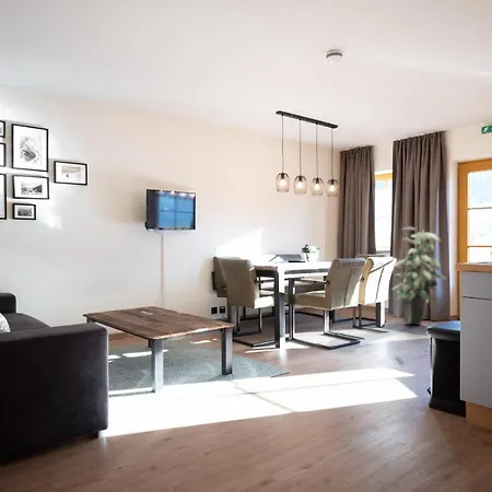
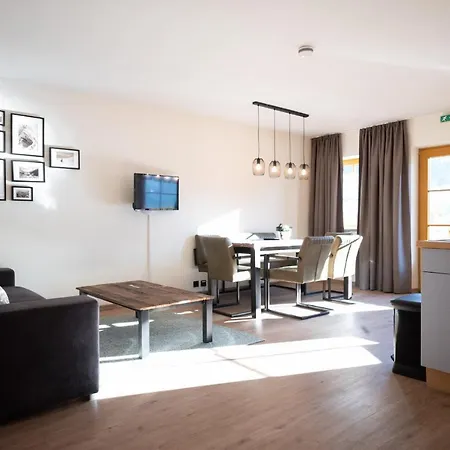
- indoor plant (414, 274)
